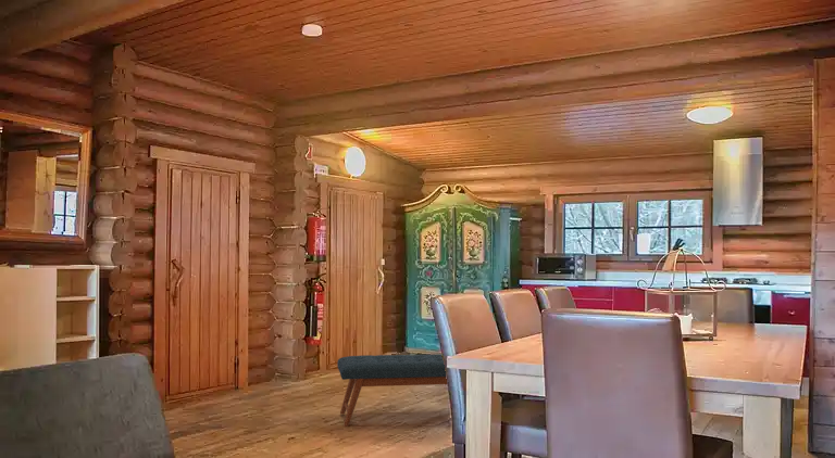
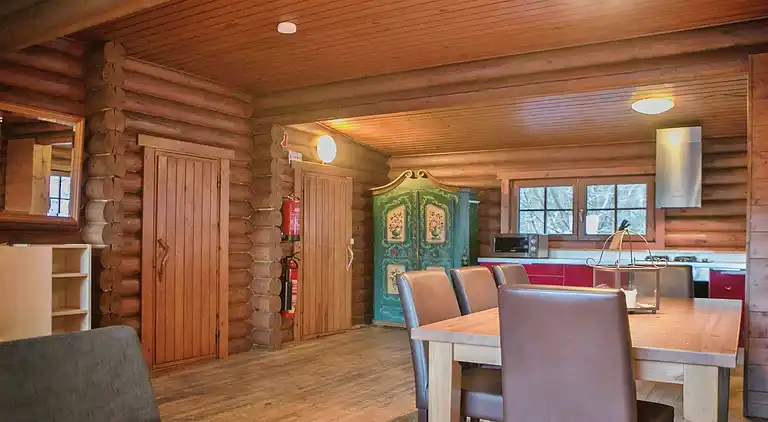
- bench (415, 384)
